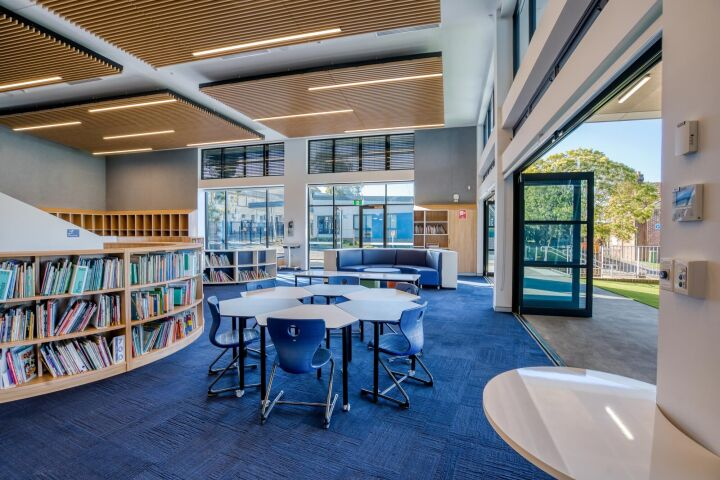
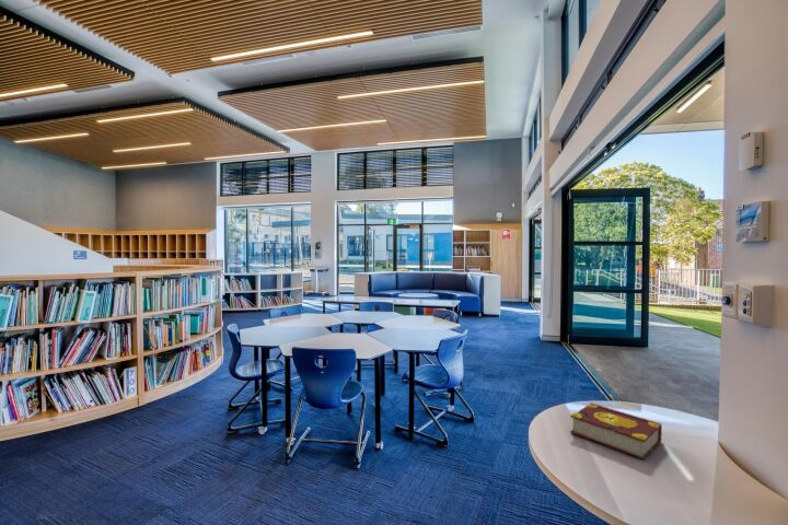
+ book (613, 427)
